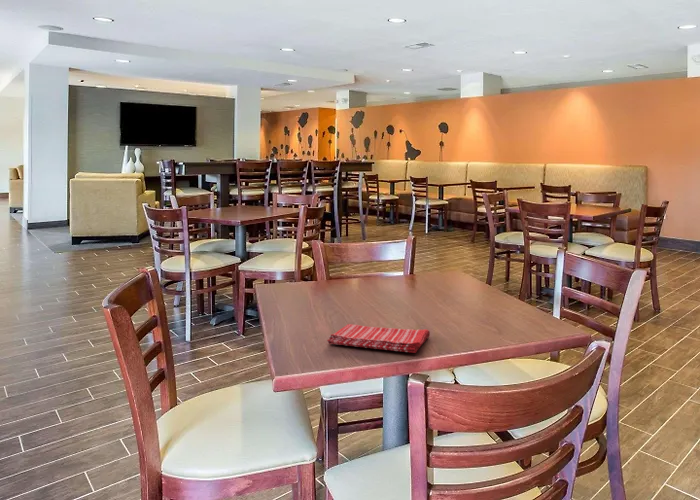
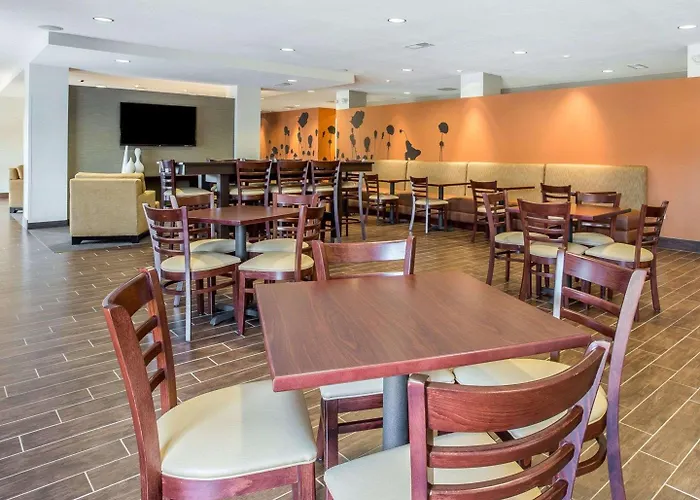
- dish towel (380, 335)
